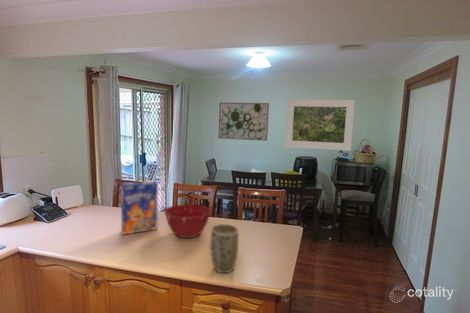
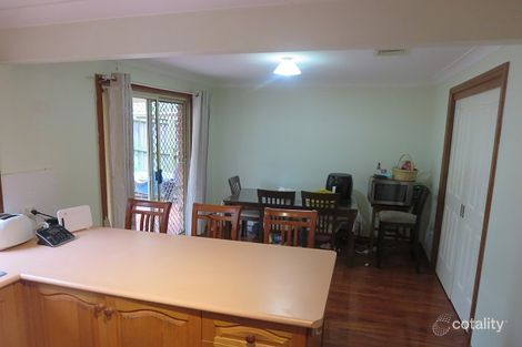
- mixing bowl (187, 222)
- wall art (242, 121)
- cereal box (139, 207)
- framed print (318, 124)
- plant pot (224, 248)
